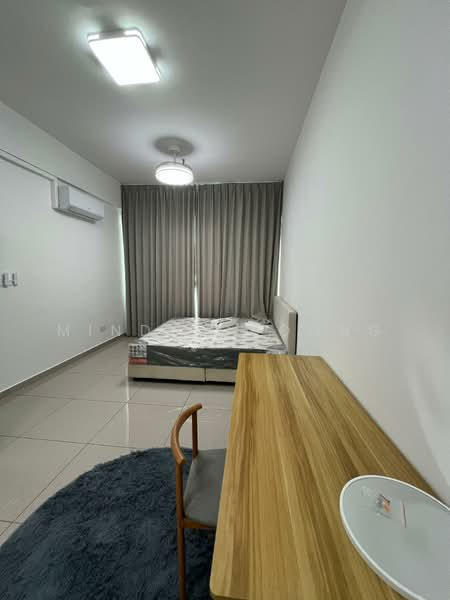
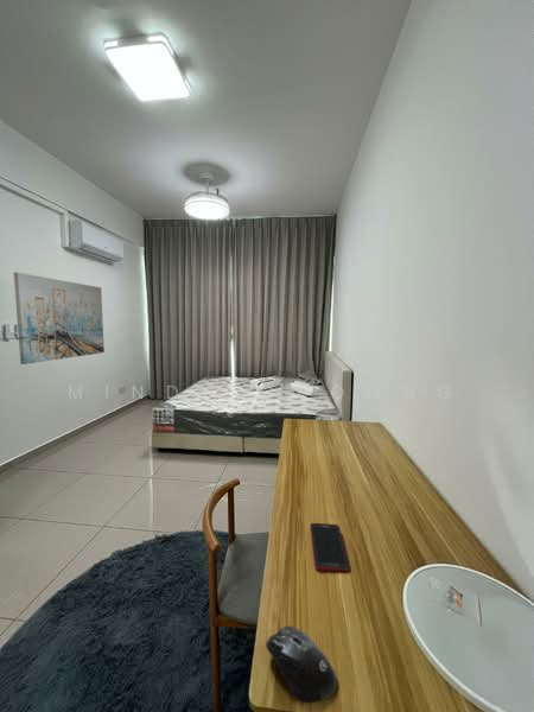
+ wall art (66, 319)
+ computer mouse (299, 655)
+ cell phone (328, 546)
